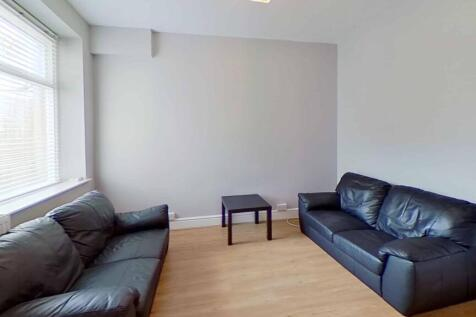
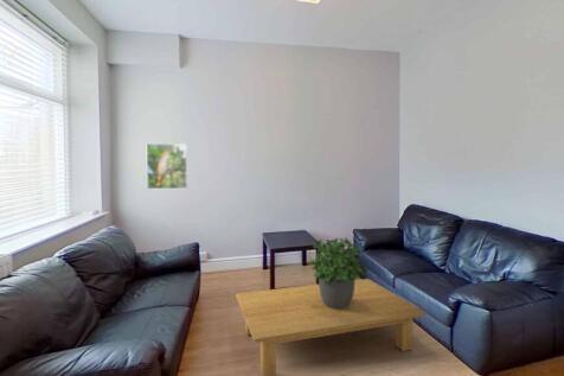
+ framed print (167, 166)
+ potted plant (337, 270)
+ coffee table (323, 320)
